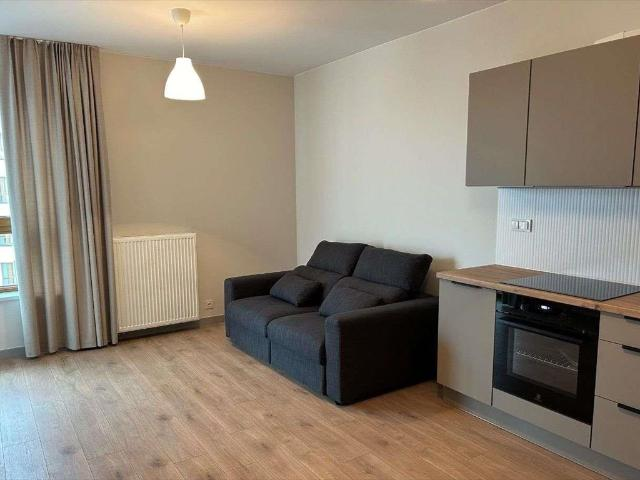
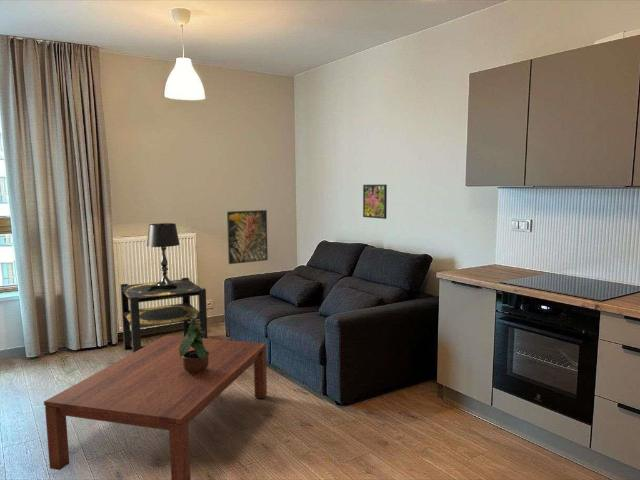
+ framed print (374, 201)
+ table lamp (163, 253)
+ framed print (247, 236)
+ coffee table (173, 397)
+ potted plant (193, 342)
+ side table (163, 319)
